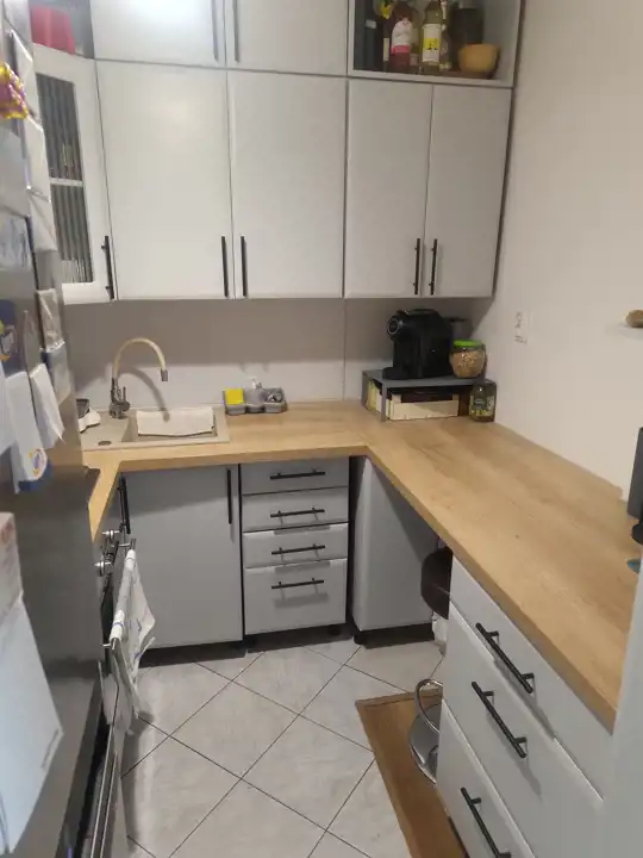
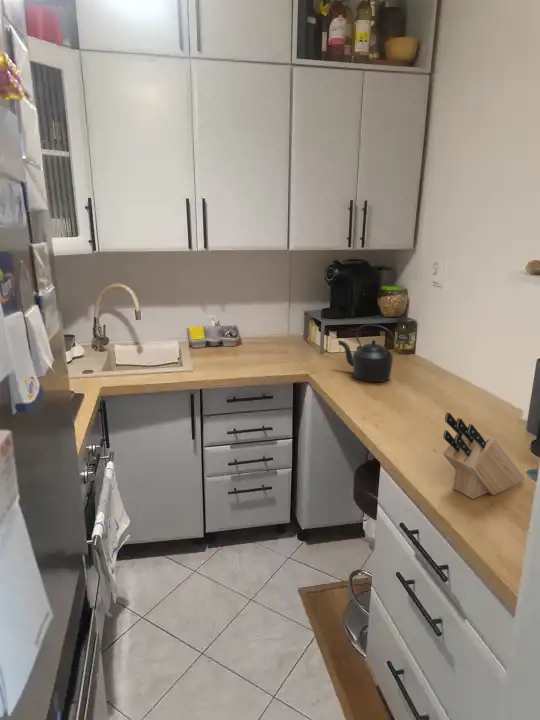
+ kettle (364, 349)
+ knife block (483, 449)
